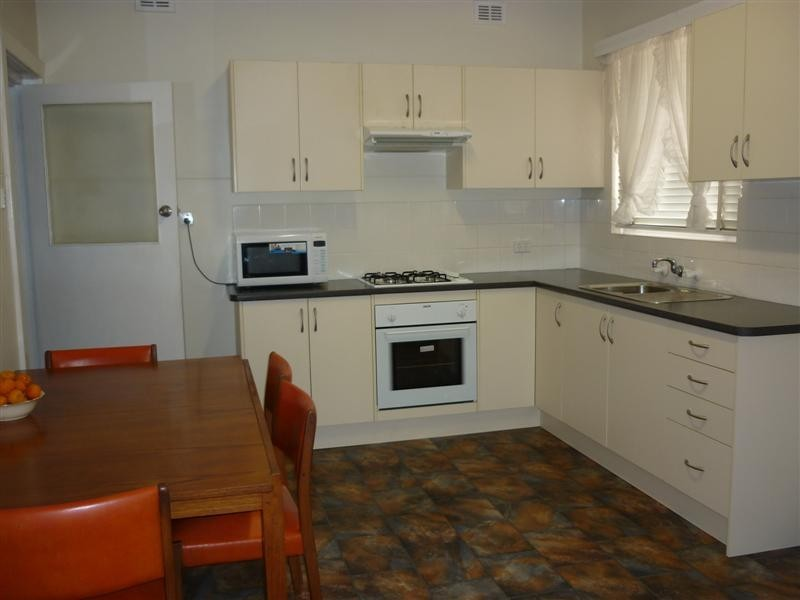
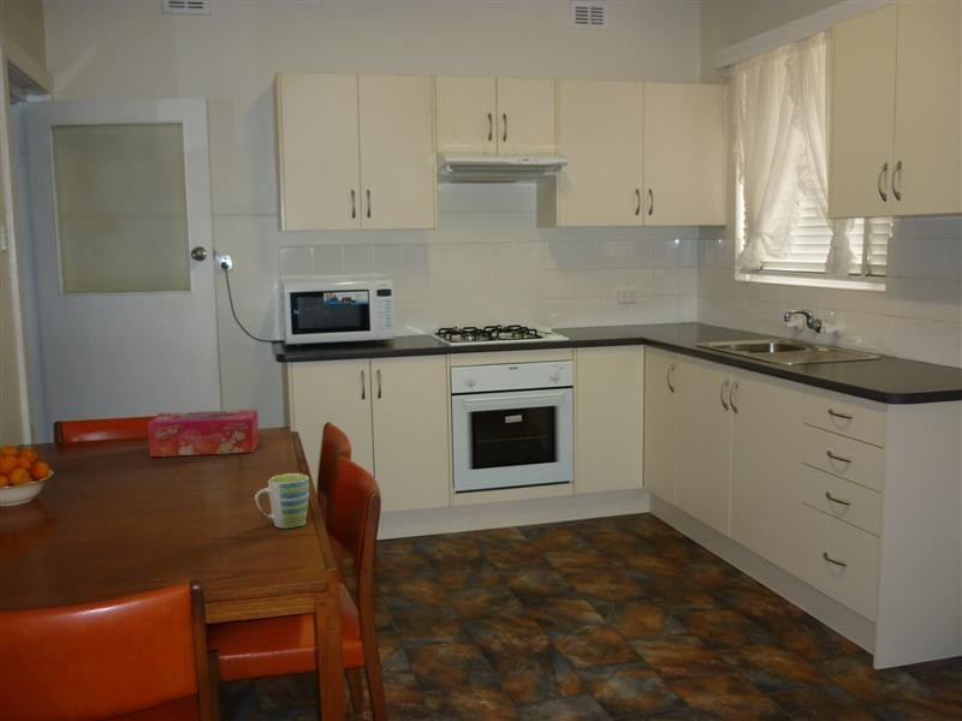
+ mug (281, 501)
+ tissue box (204, 431)
